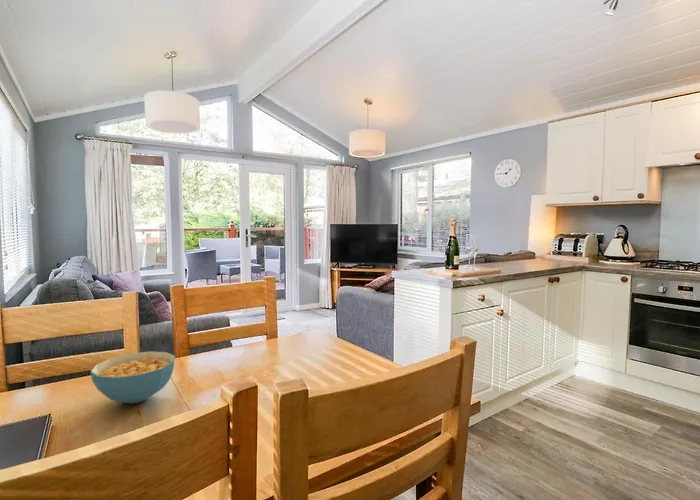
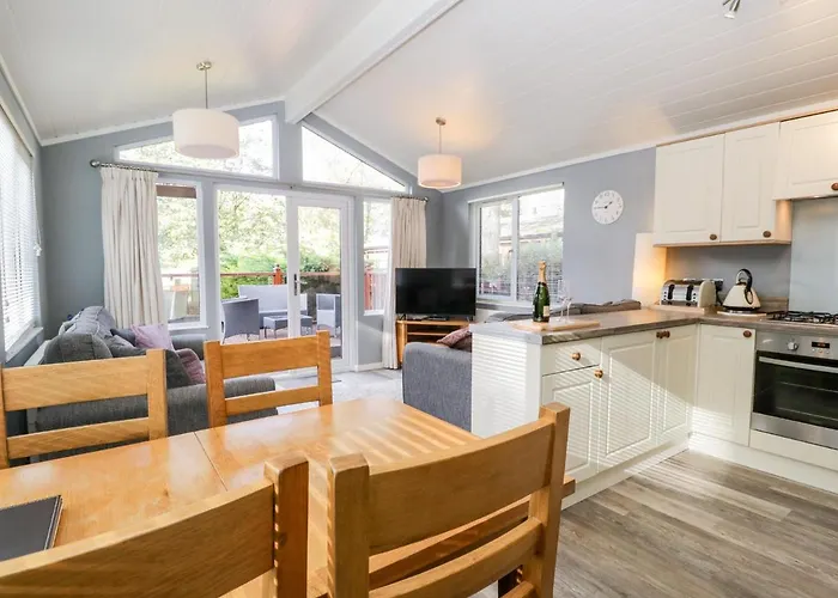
- cereal bowl (135, 380)
